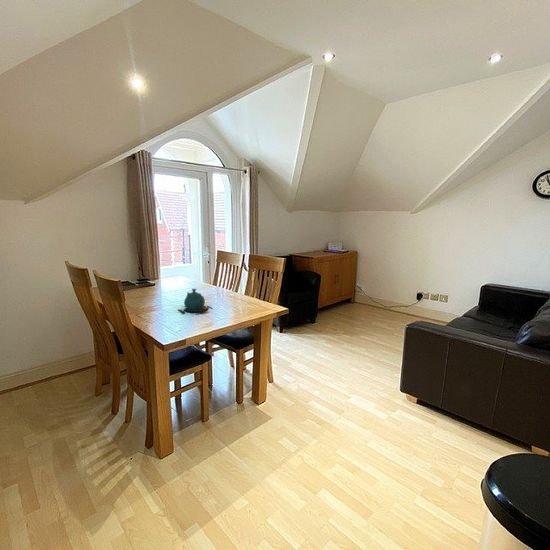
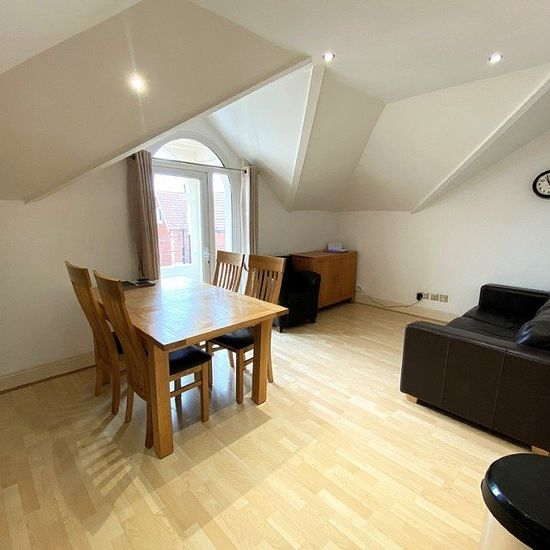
- teapot (195, 298)
